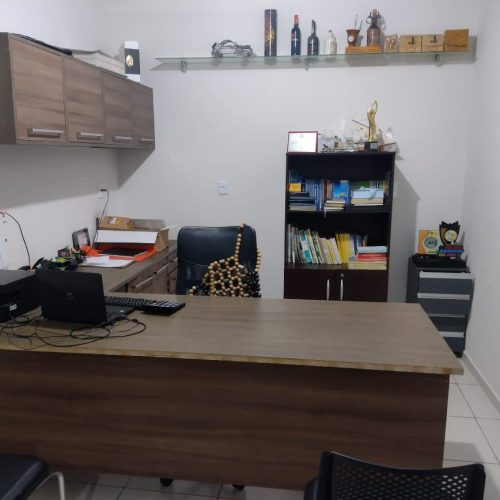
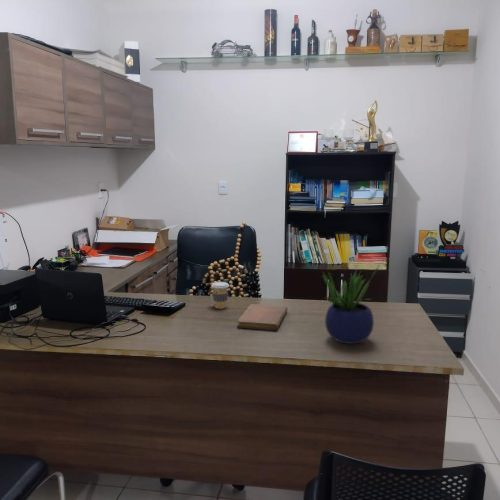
+ coffee cup (220, 295)
+ potted plant (345, 302)
+ notebook (263, 316)
